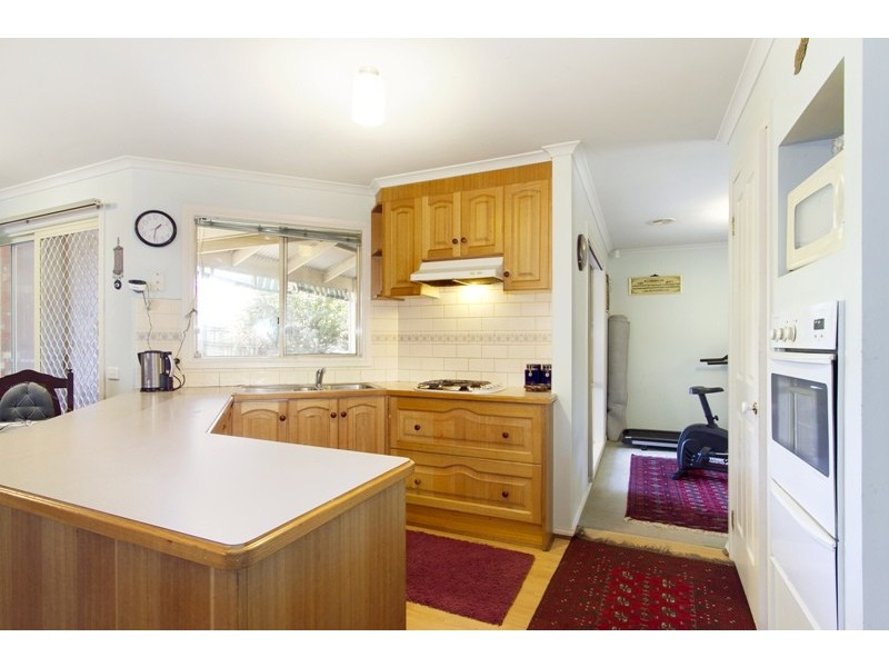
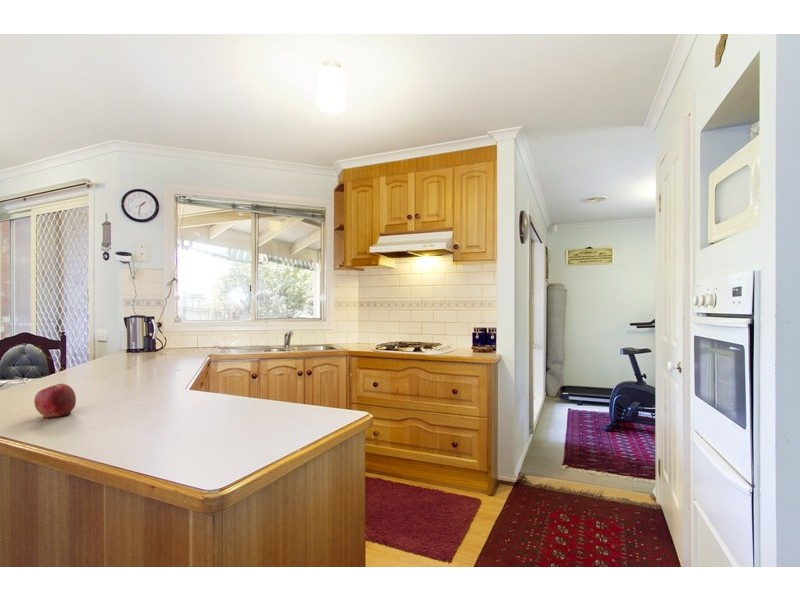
+ apple (55, 400)
